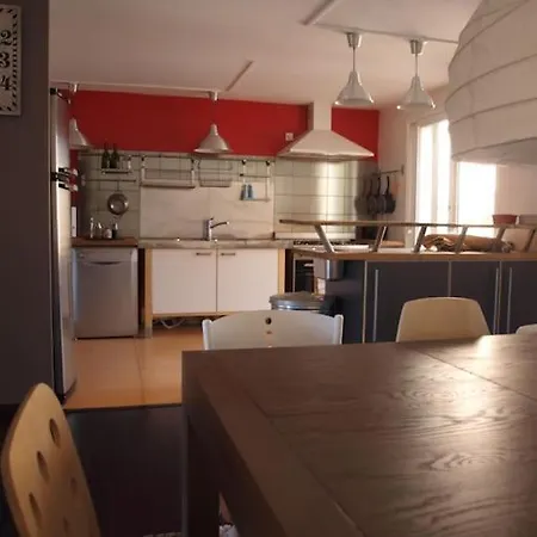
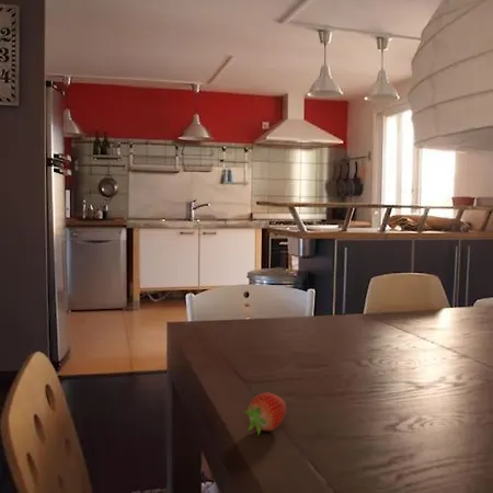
+ fruit (266, 411)
